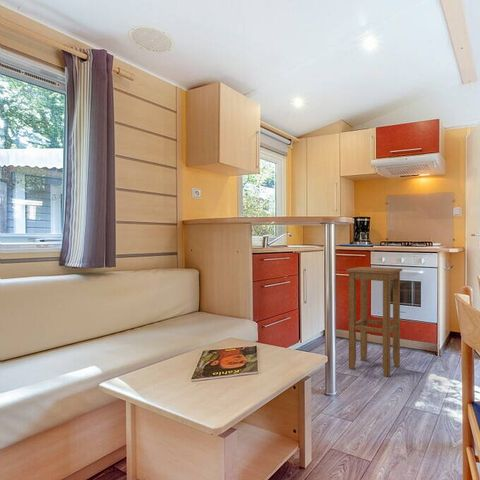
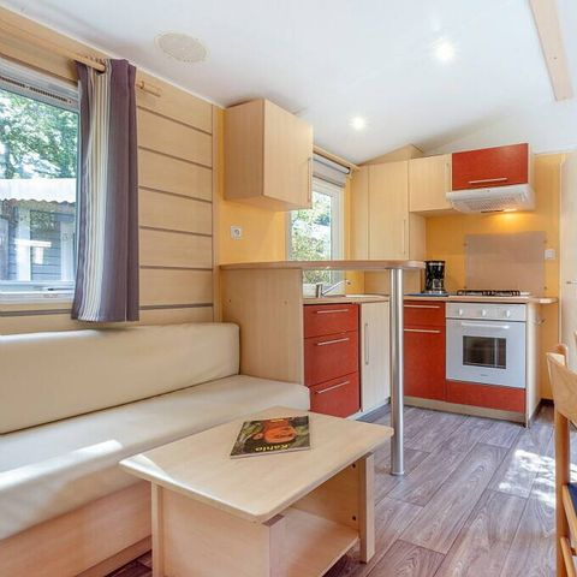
- stool (374, 320)
